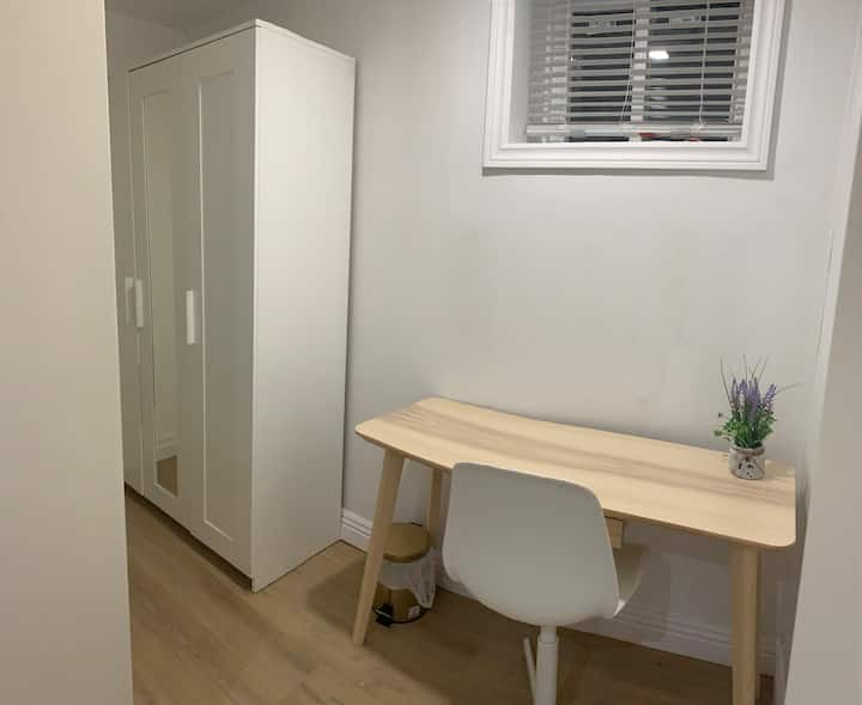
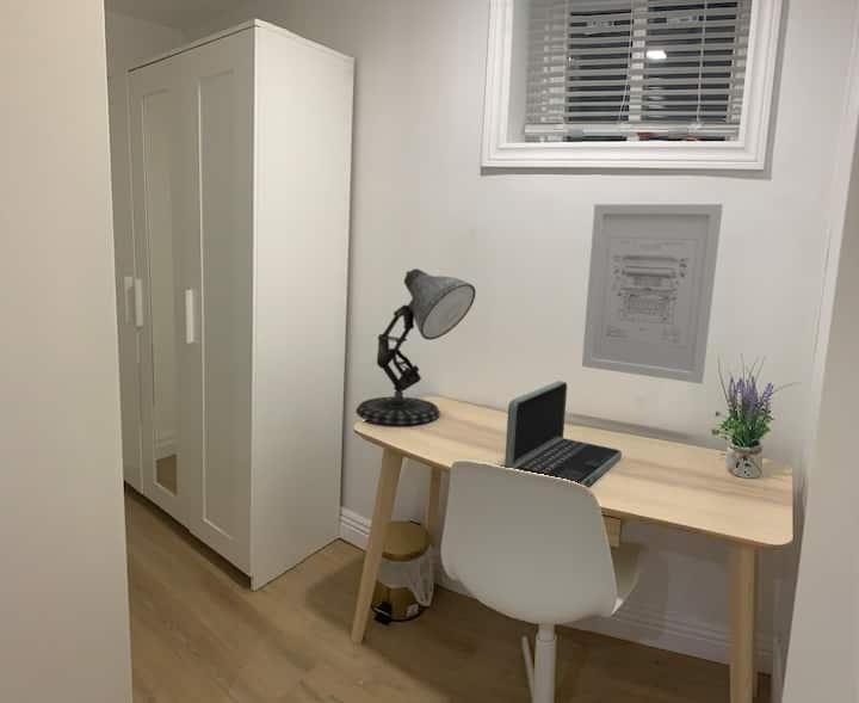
+ wall art (647, 291)
+ desk lamp (406, 340)
+ laptop (560, 430)
